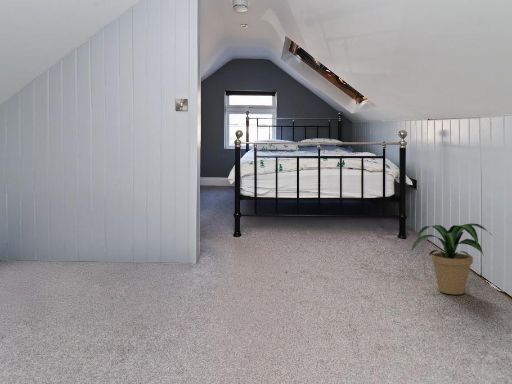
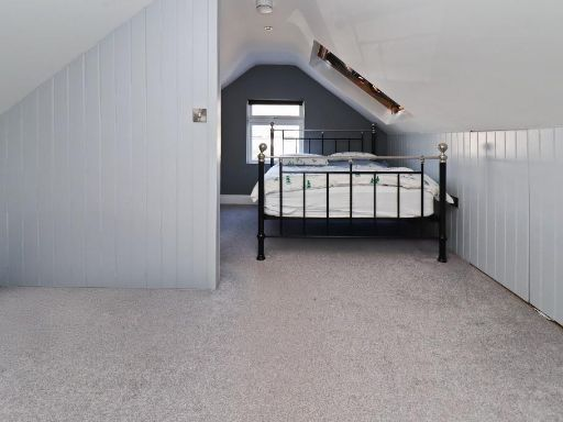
- potted plant (452, 257)
